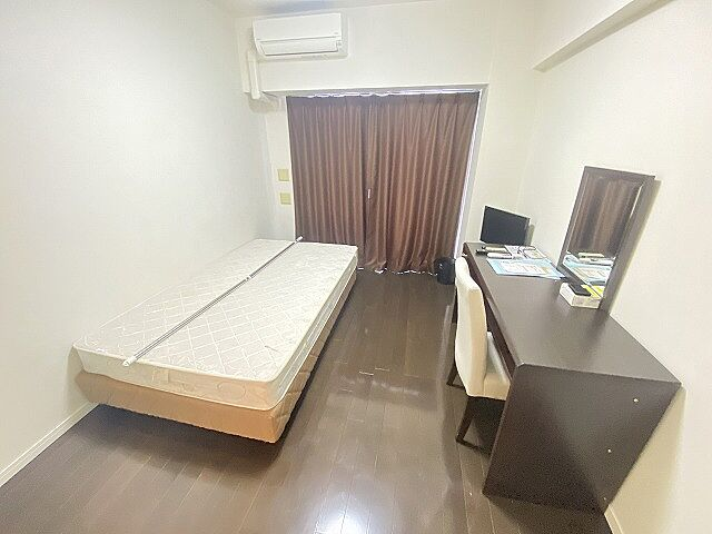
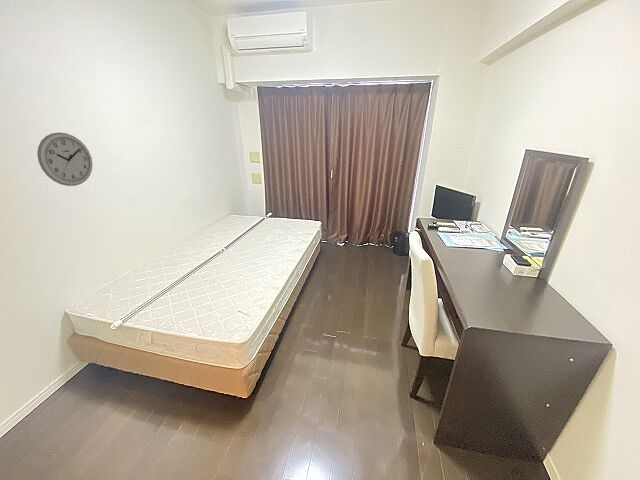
+ wall clock (68, 159)
